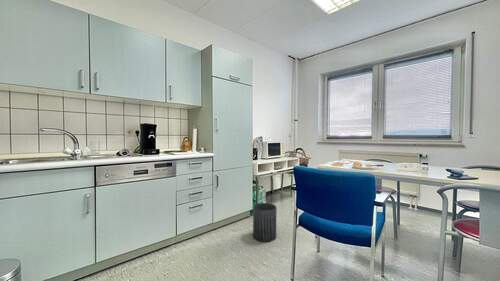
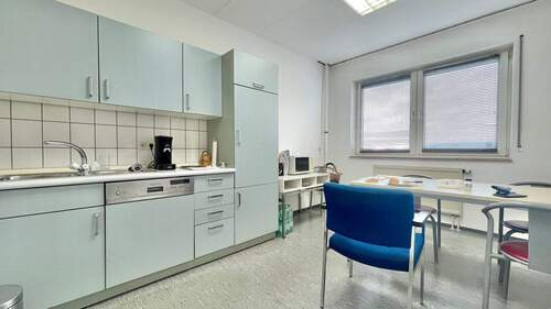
- trash can (264, 221)
